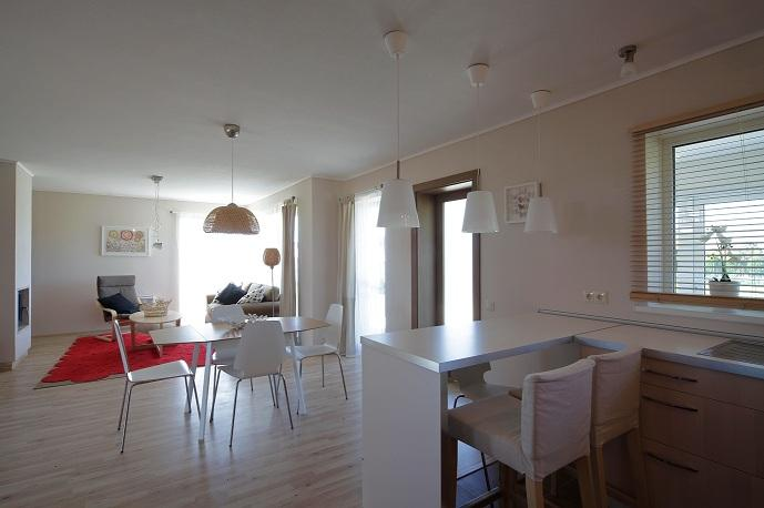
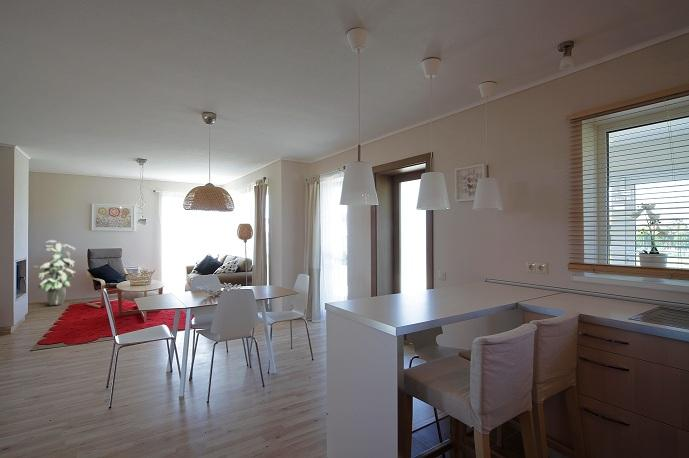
+ indoor plant (54, 272)
